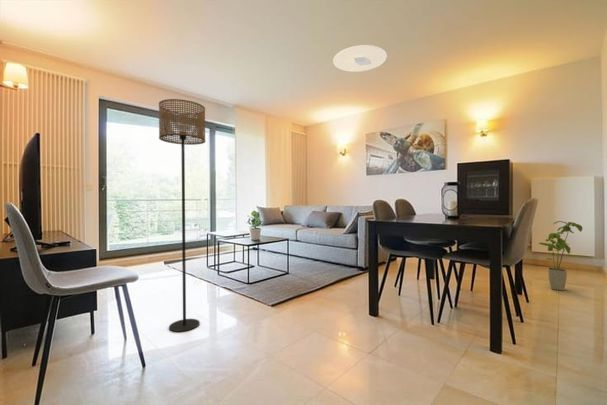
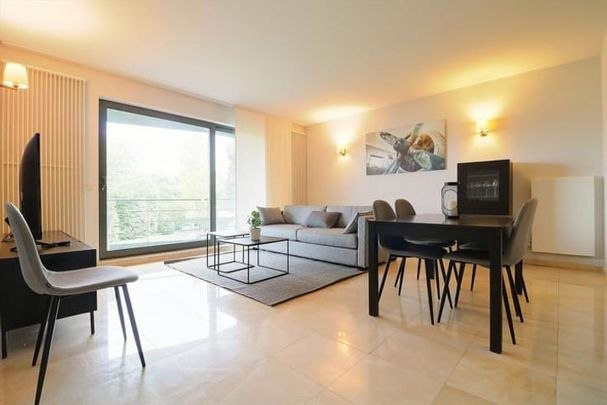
- ceiling light (359, 57)
- house plant (558, 254)
- floor lamp (183, 216)
